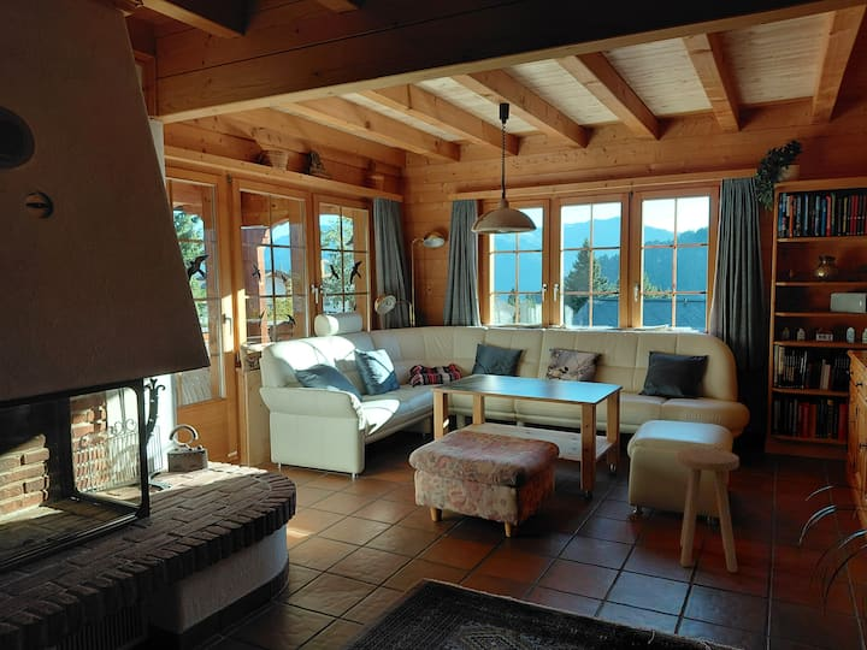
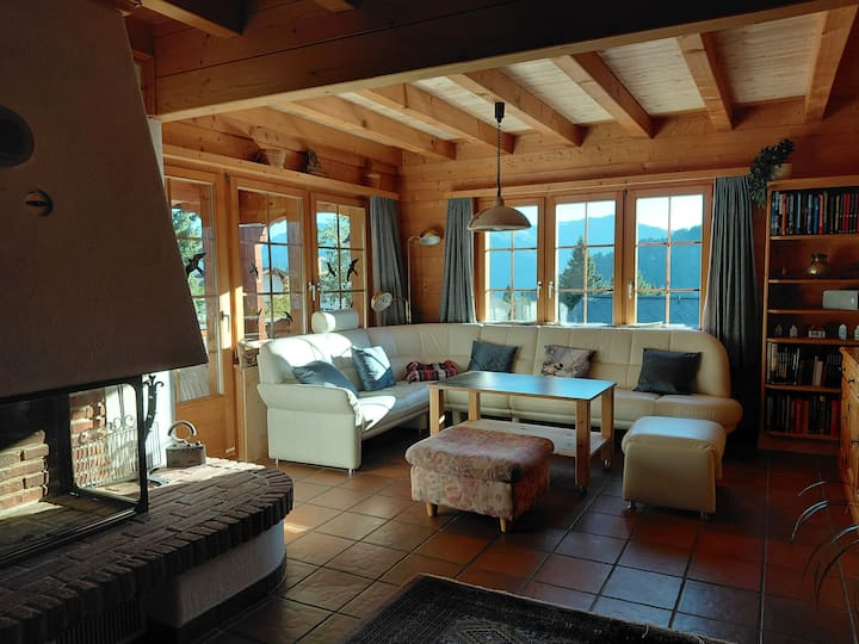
- stool (696, 507)
